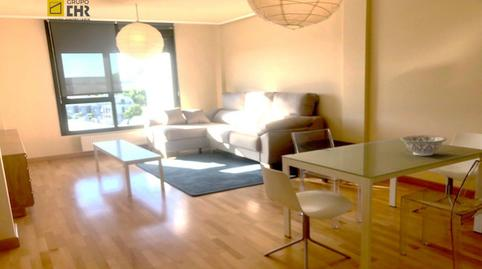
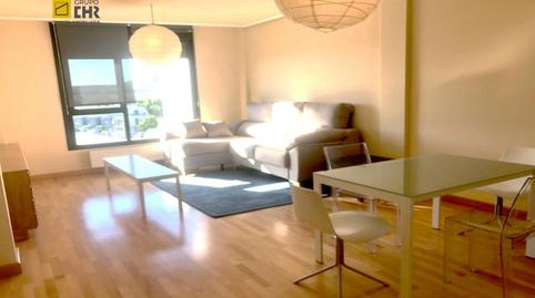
- decorative bowl (422, 145)
